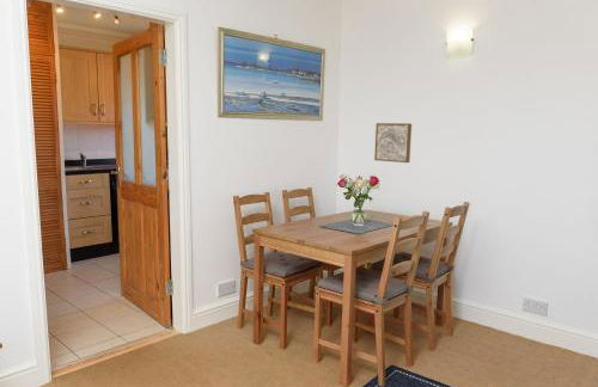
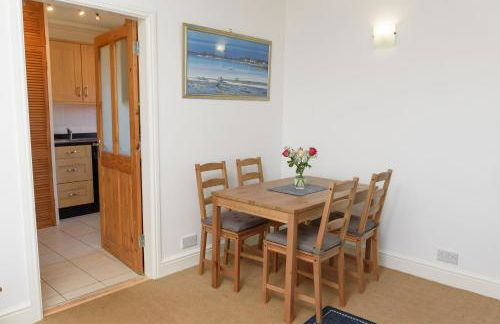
- wall art (392, 142)
